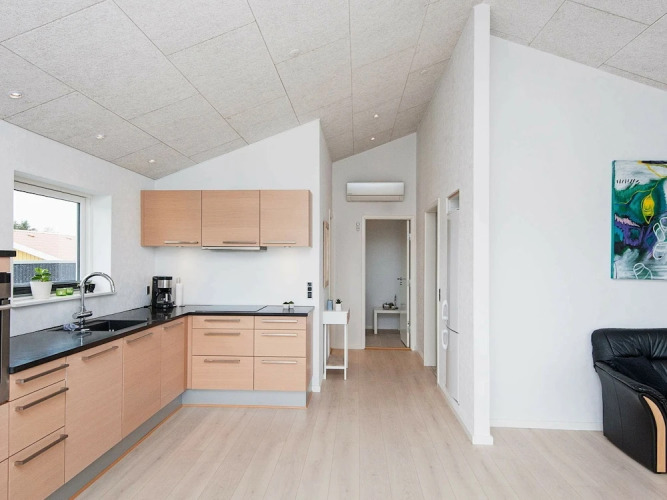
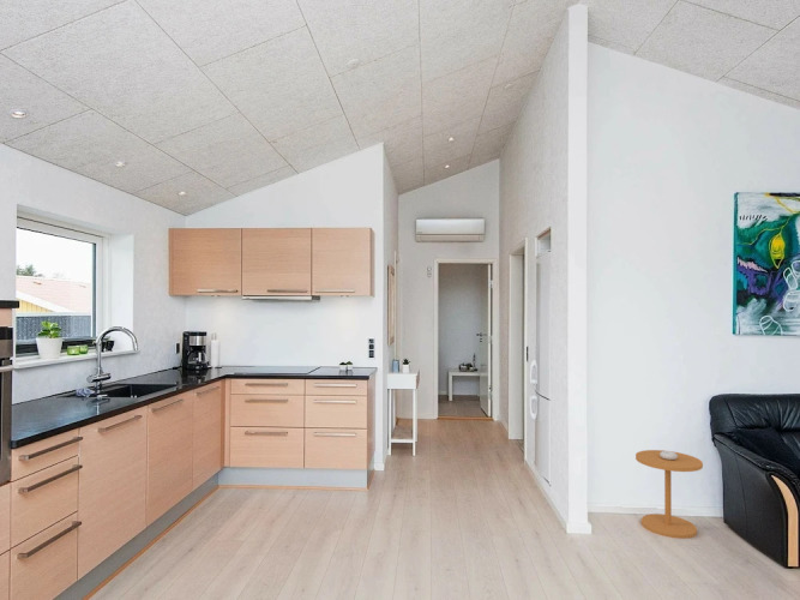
+ side table (668, 490)
